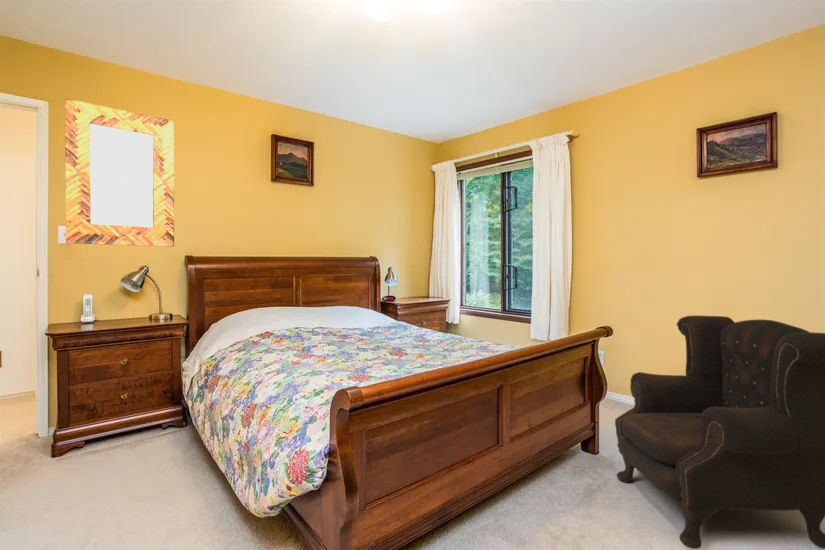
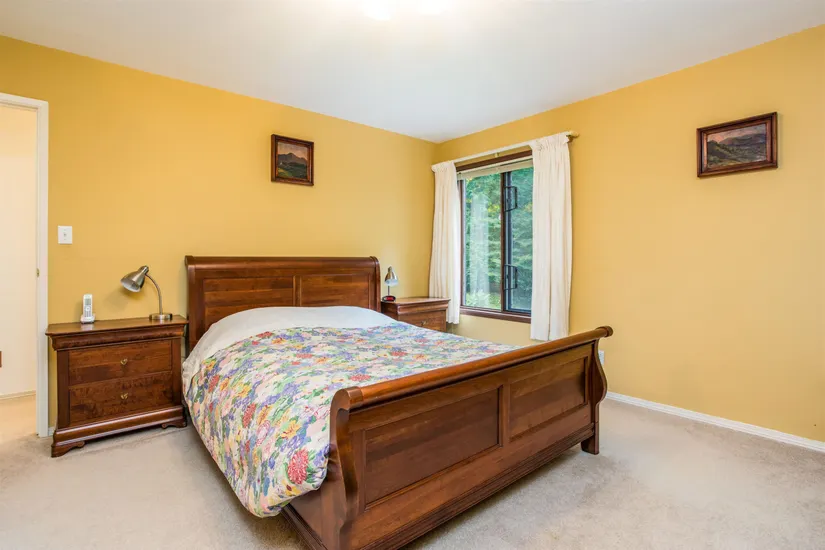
- home mirror (123, 178)
- armchair (708, 414)
